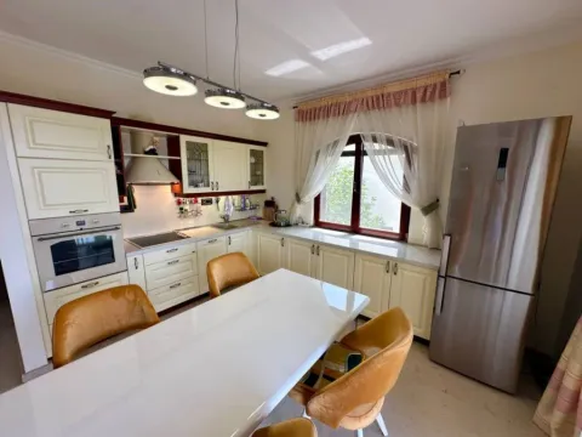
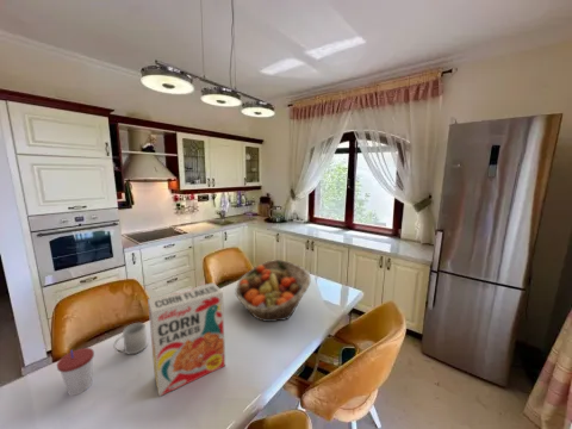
+ mug (130, 340)
+ fruit basket (272, 287)
+ cereal box (188, 334)
+ cup (77, 368)
